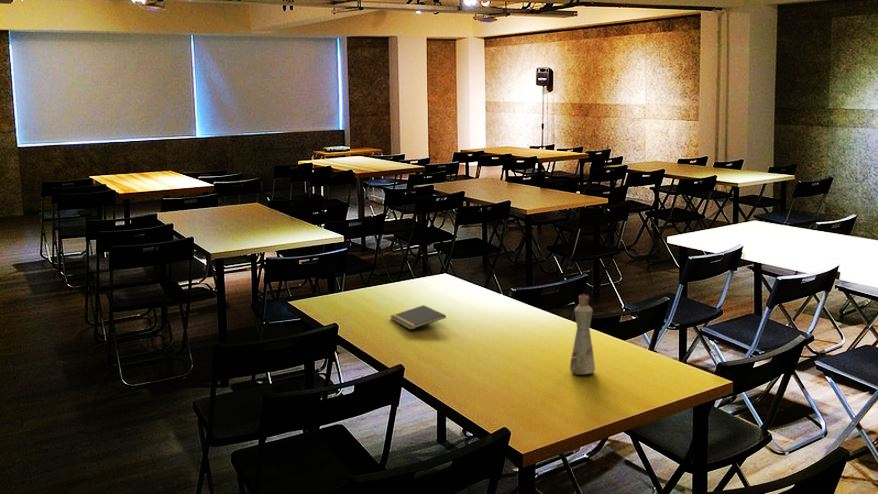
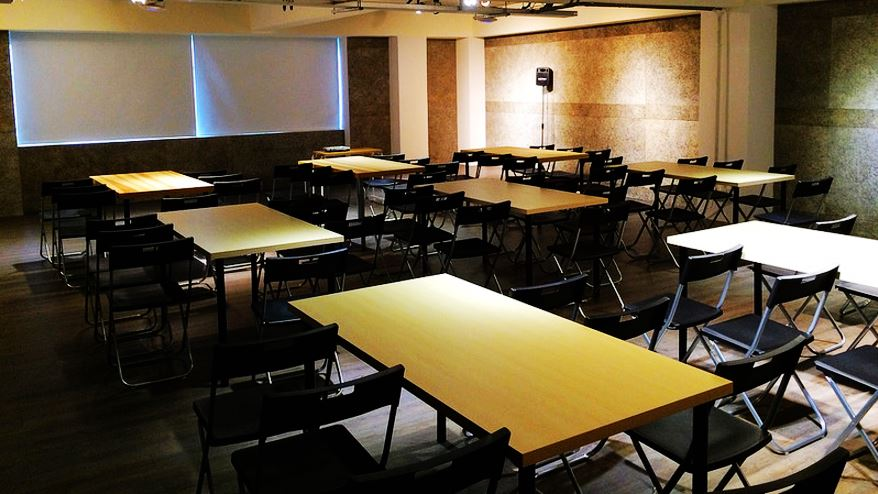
- bottle (582, 333)
- notepad (417, 317)
